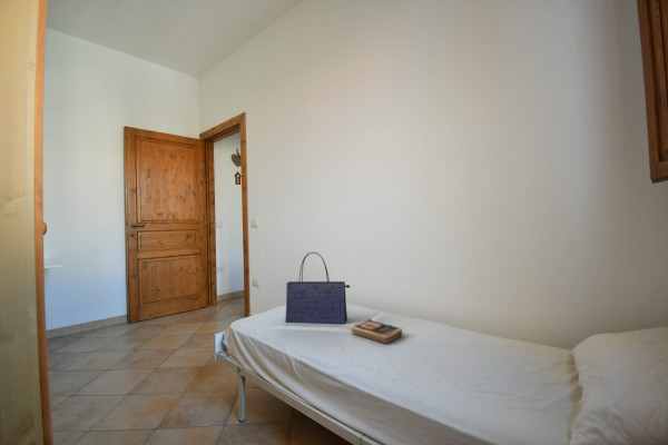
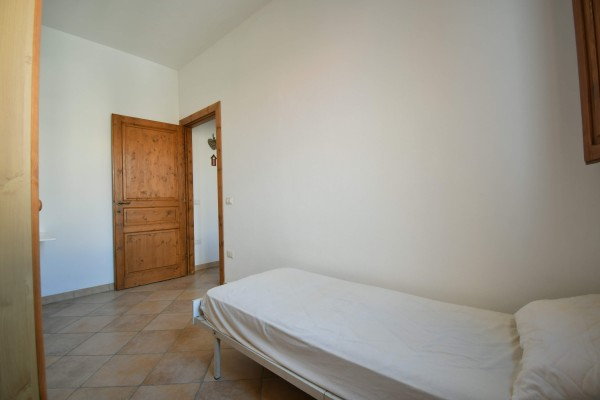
- tote bag (317, 286)
- book (376, 329)
